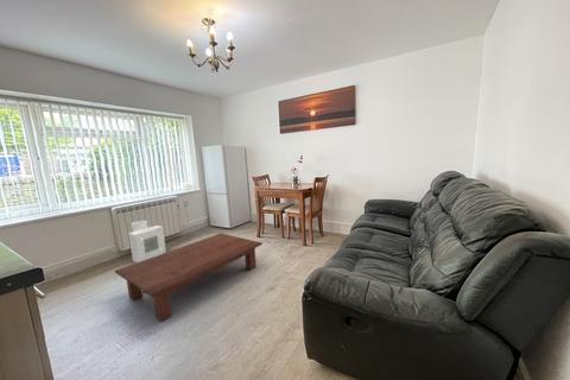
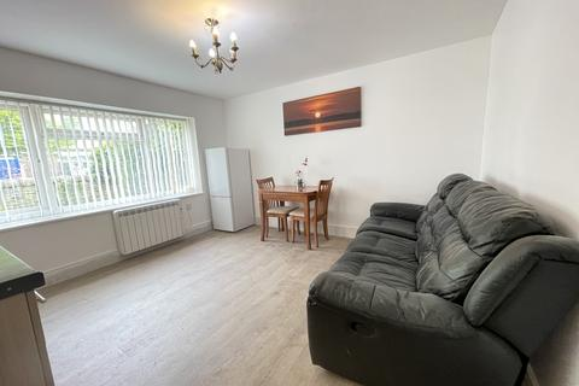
- air purifier (141, 239)
- coffee table (197, 267)
